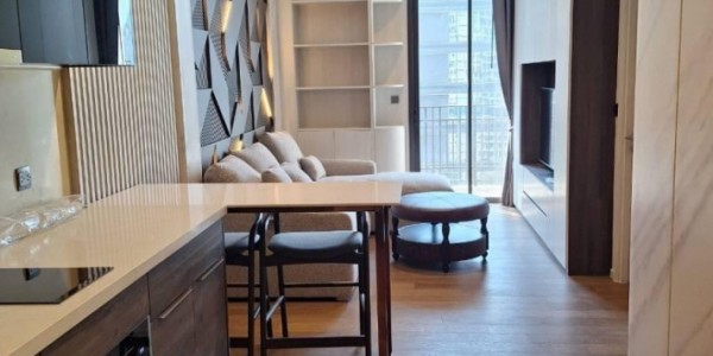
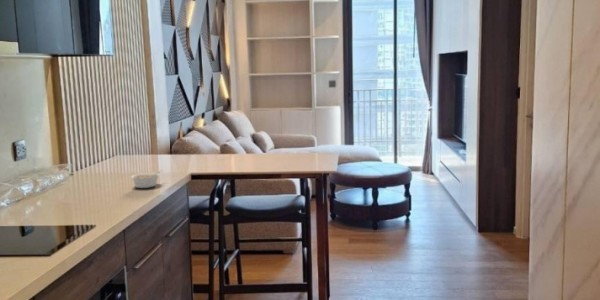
+ legume (146, 179)
